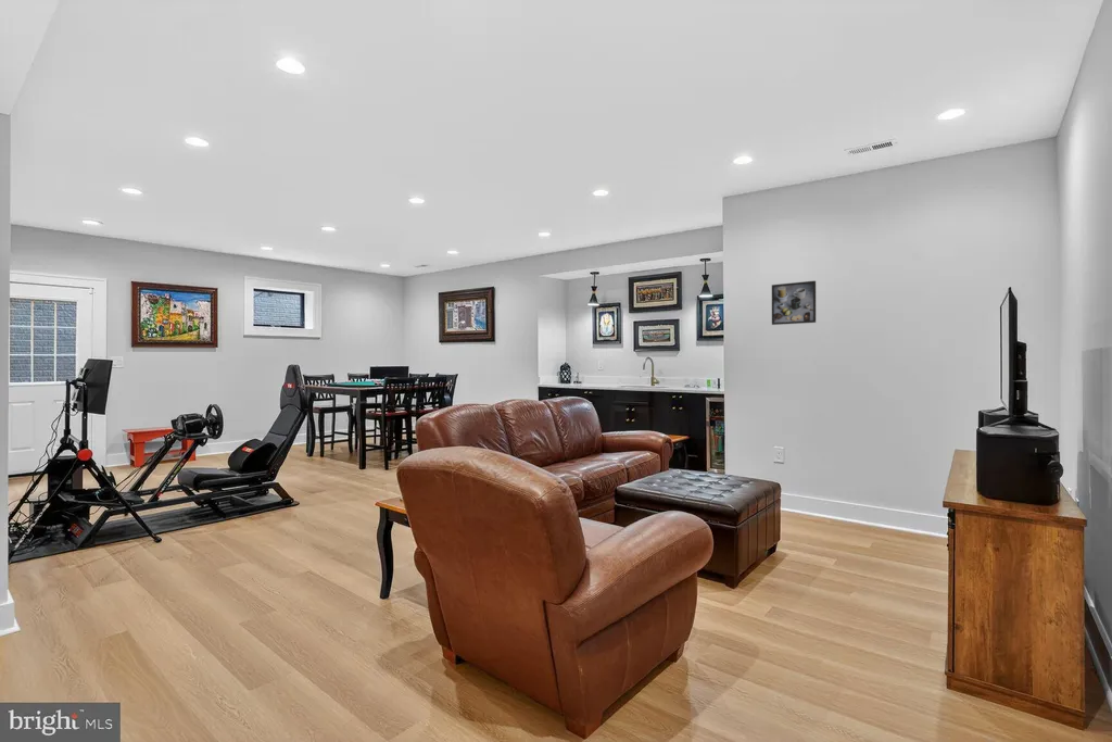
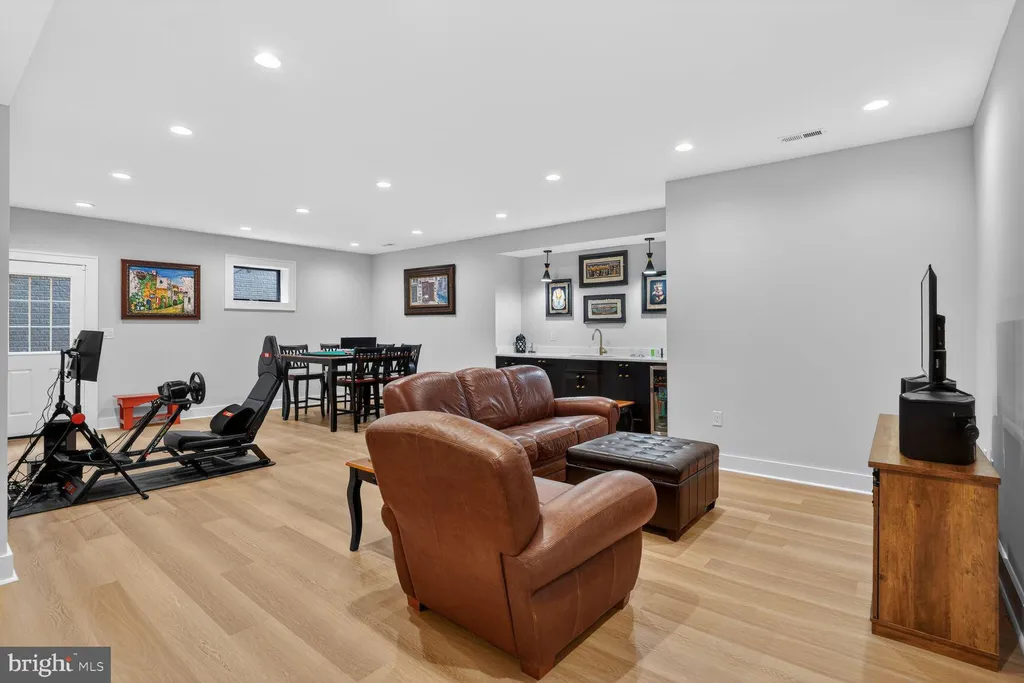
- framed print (793, 303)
